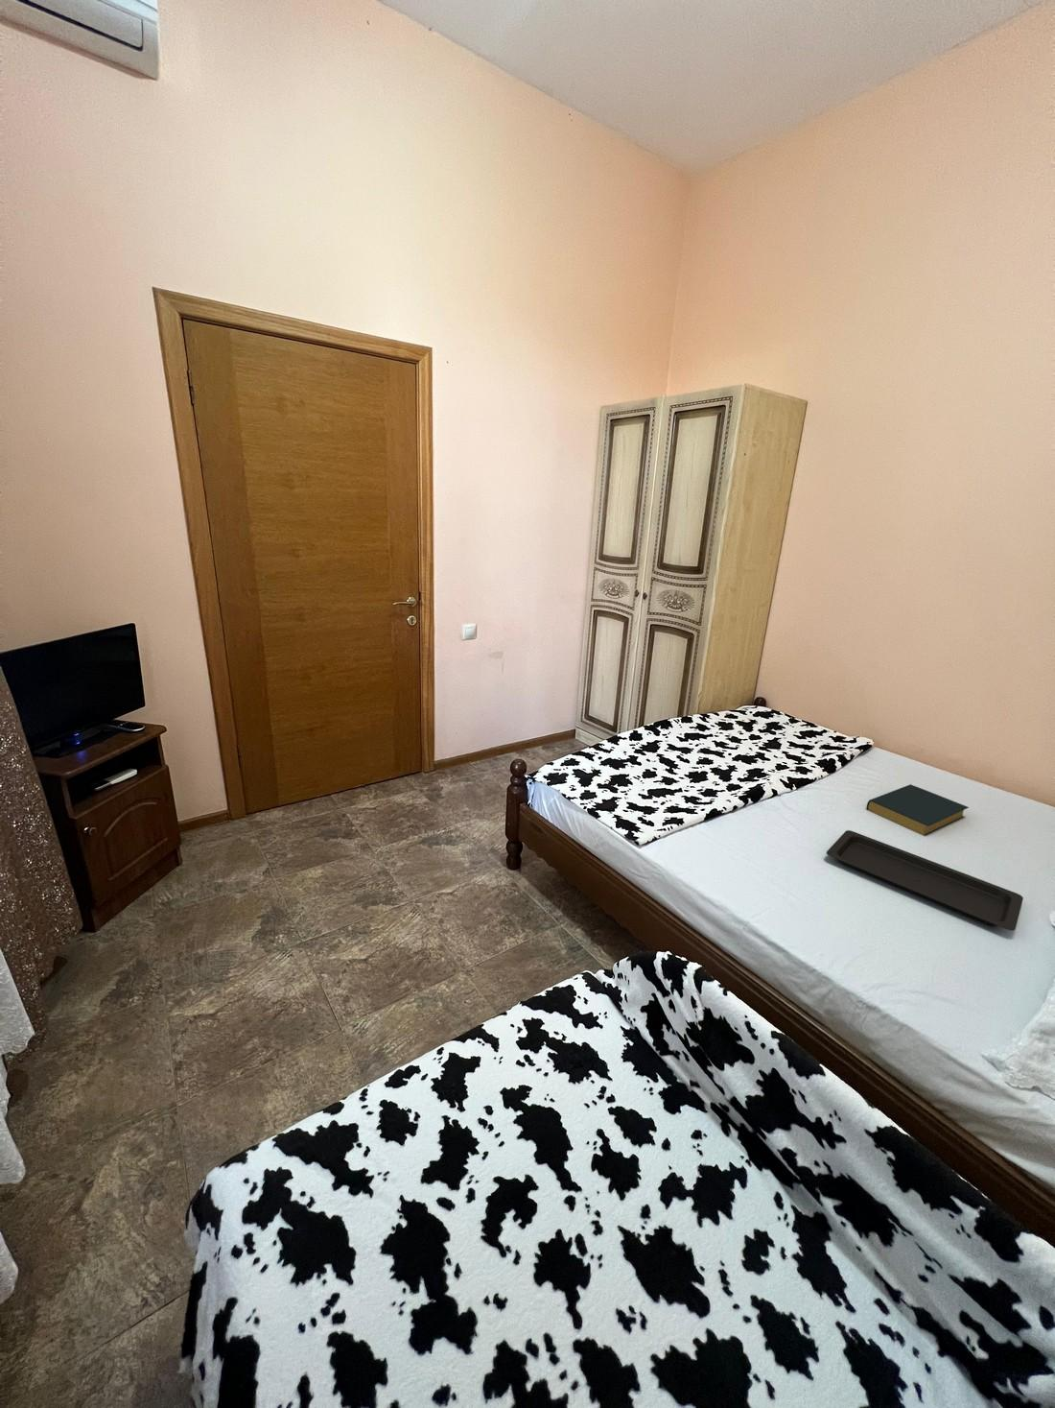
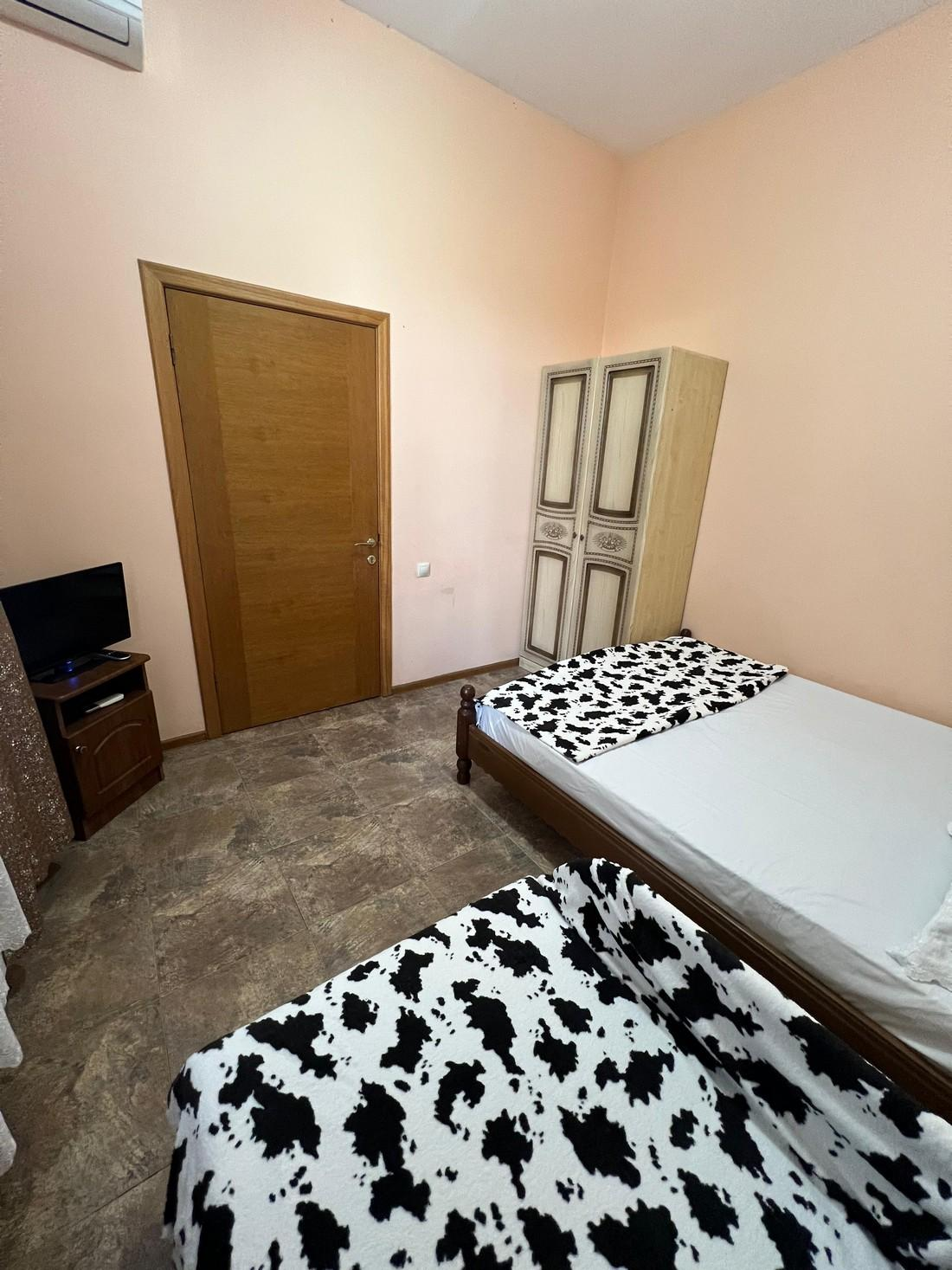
- serving tray (918, 876)
- hardback book (916, 808)
